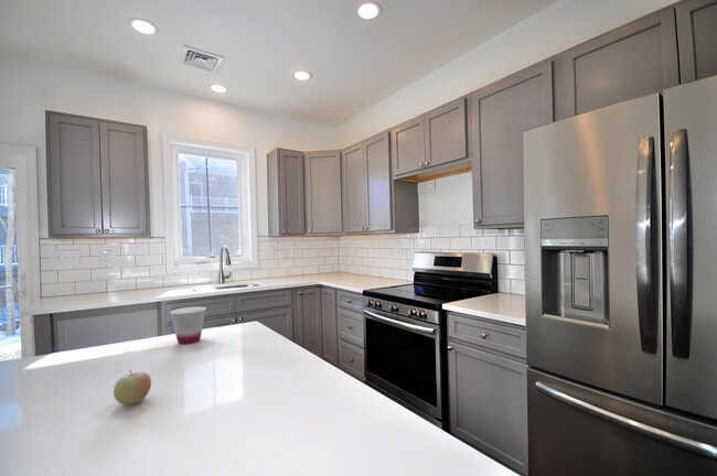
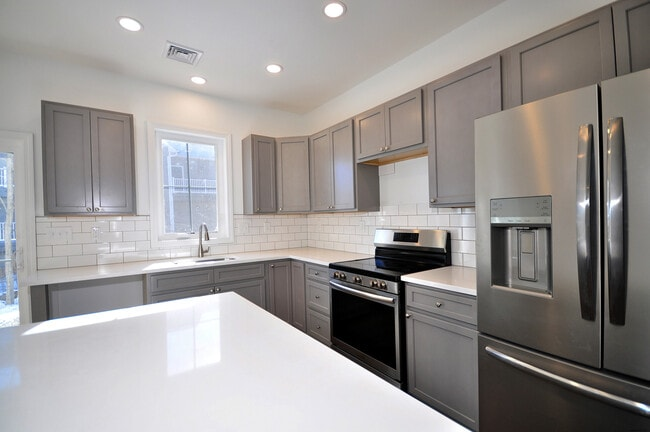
- fruit (133, 385)
- cup (189, 325)
